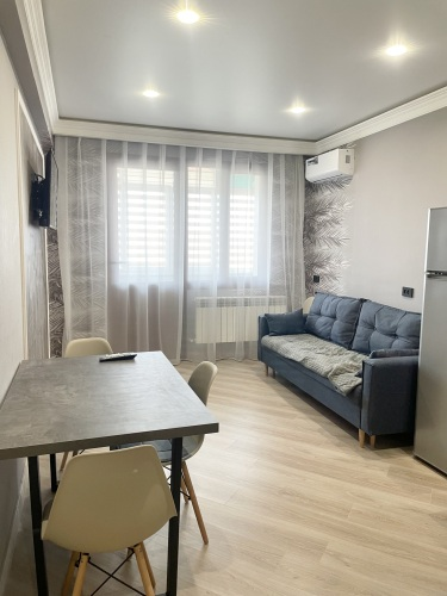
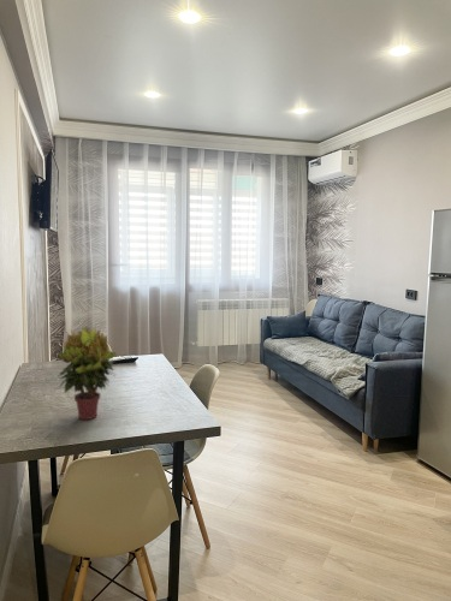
+ potted plant (88, 371)
